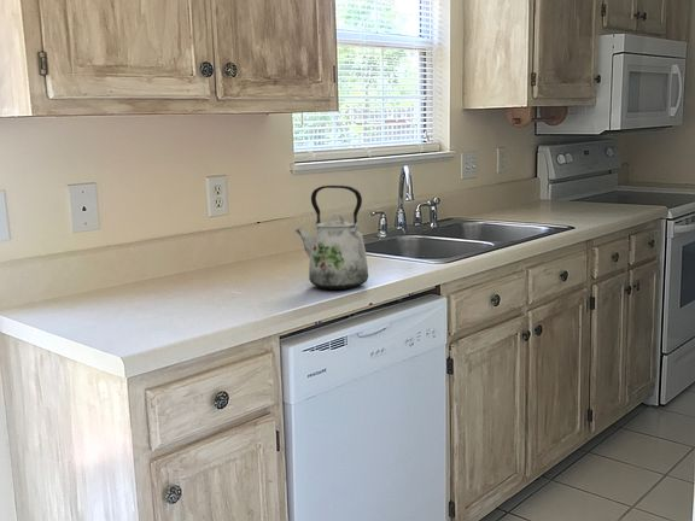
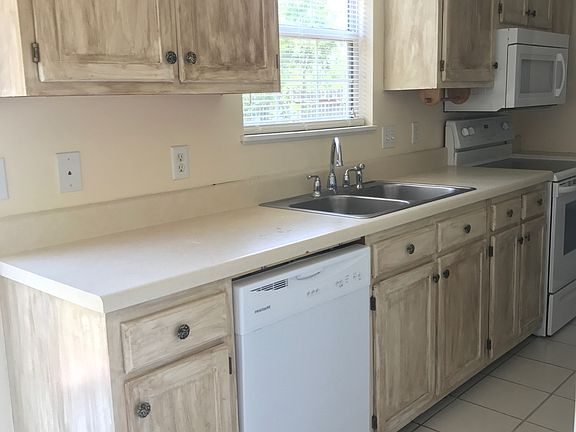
- kettle (327, 235)
